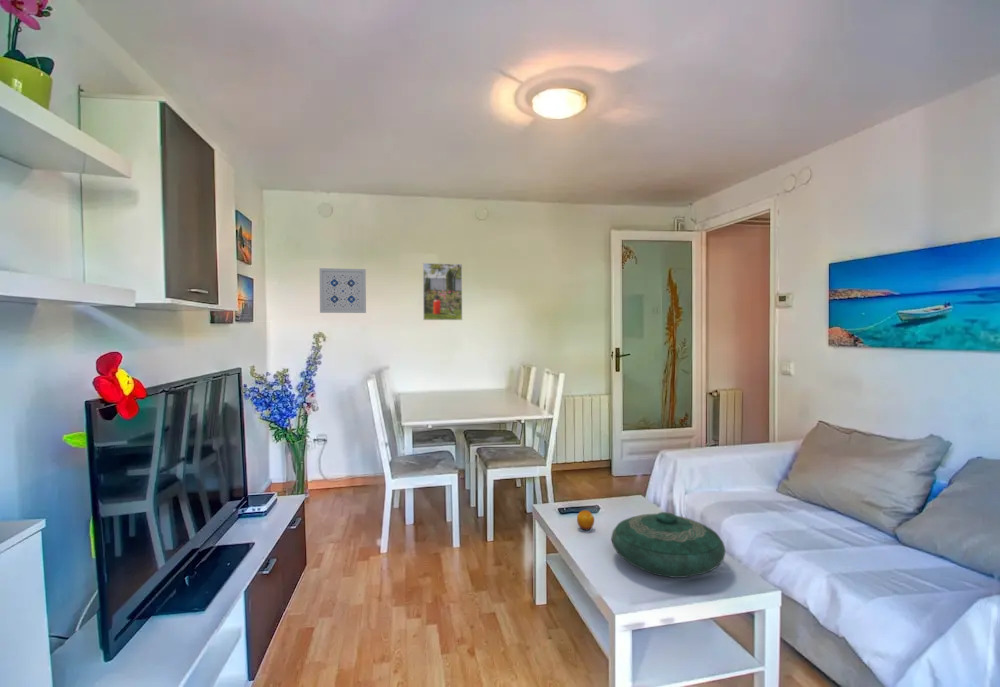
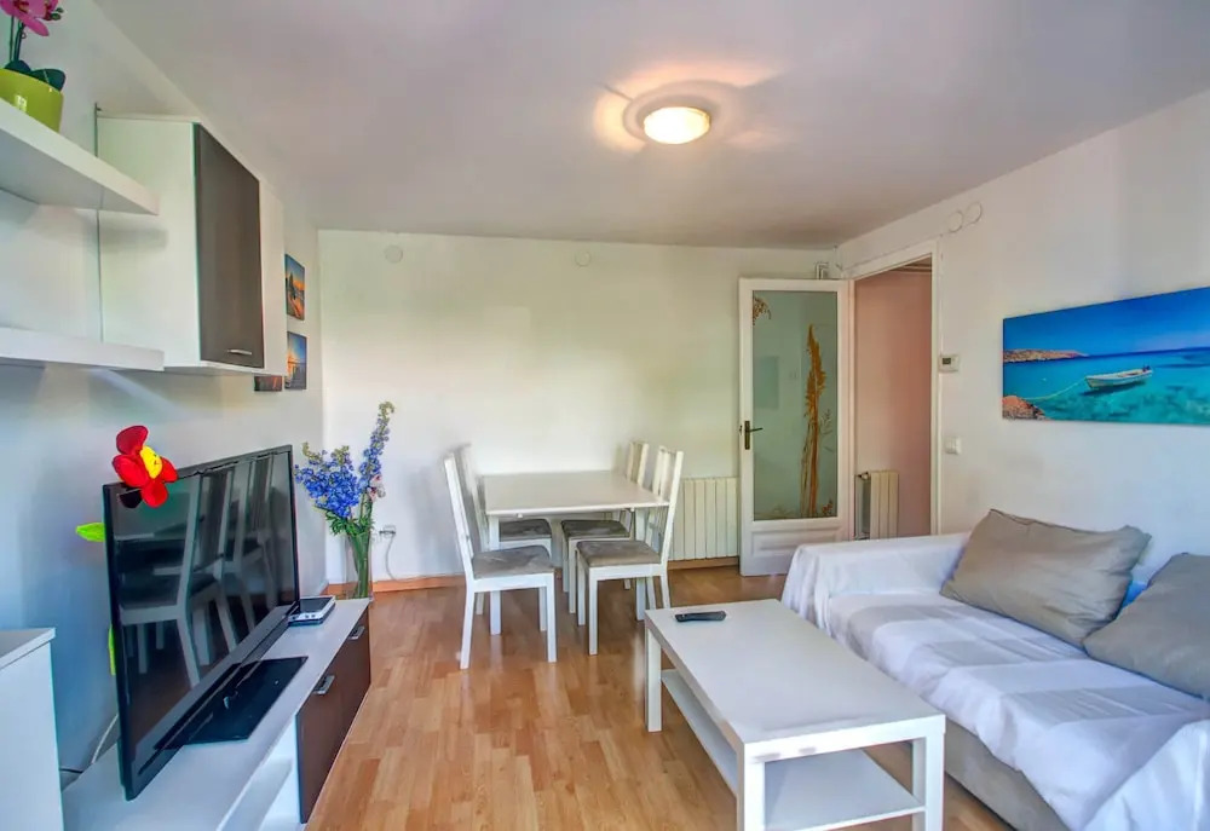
- fruit (585, 519)
- wall art (343, 290)
- decorative bowl (666, 538)
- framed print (442, 291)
